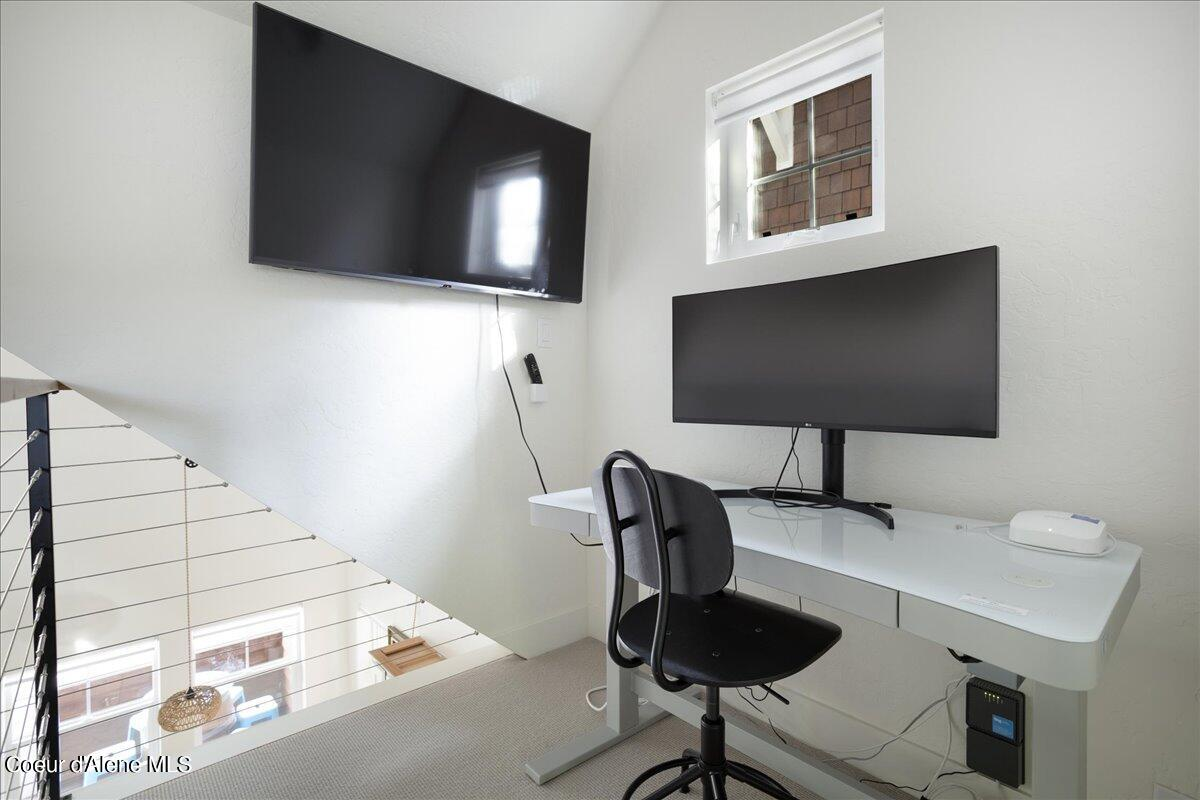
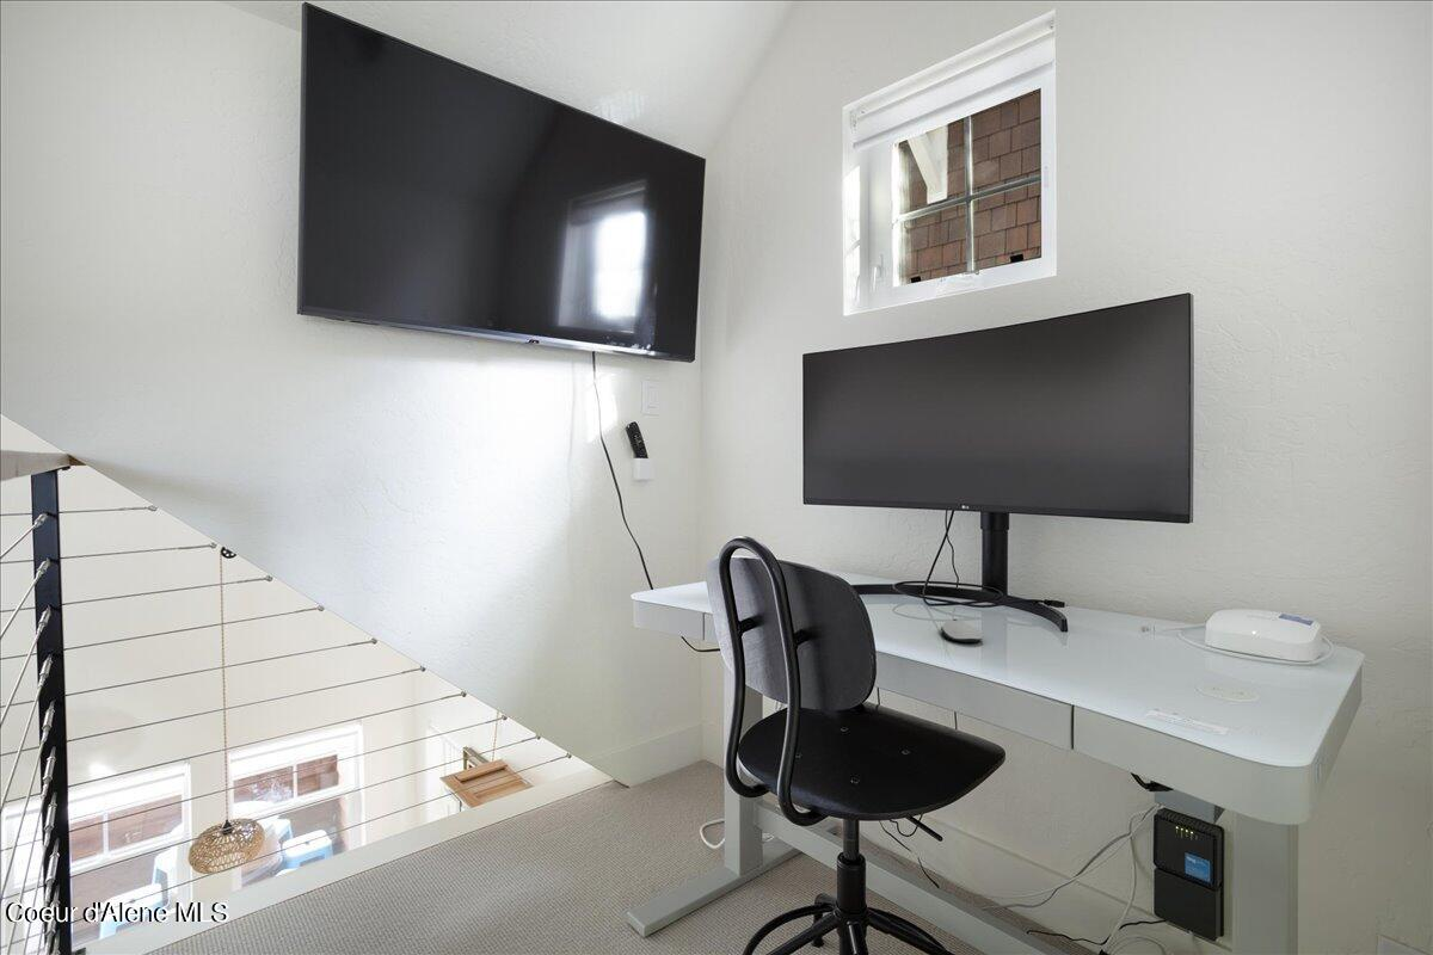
+ computer mouse (960, 629)
